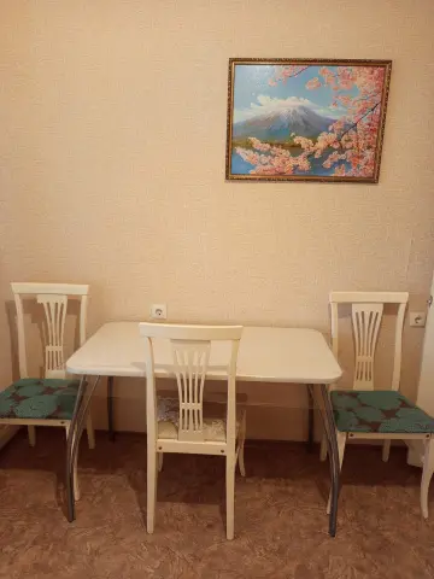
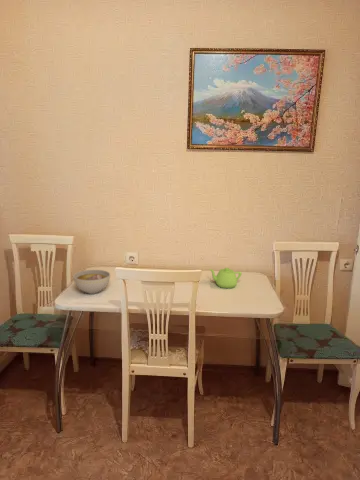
+ teapot (224, 276)
+ bowl (92, 283)
